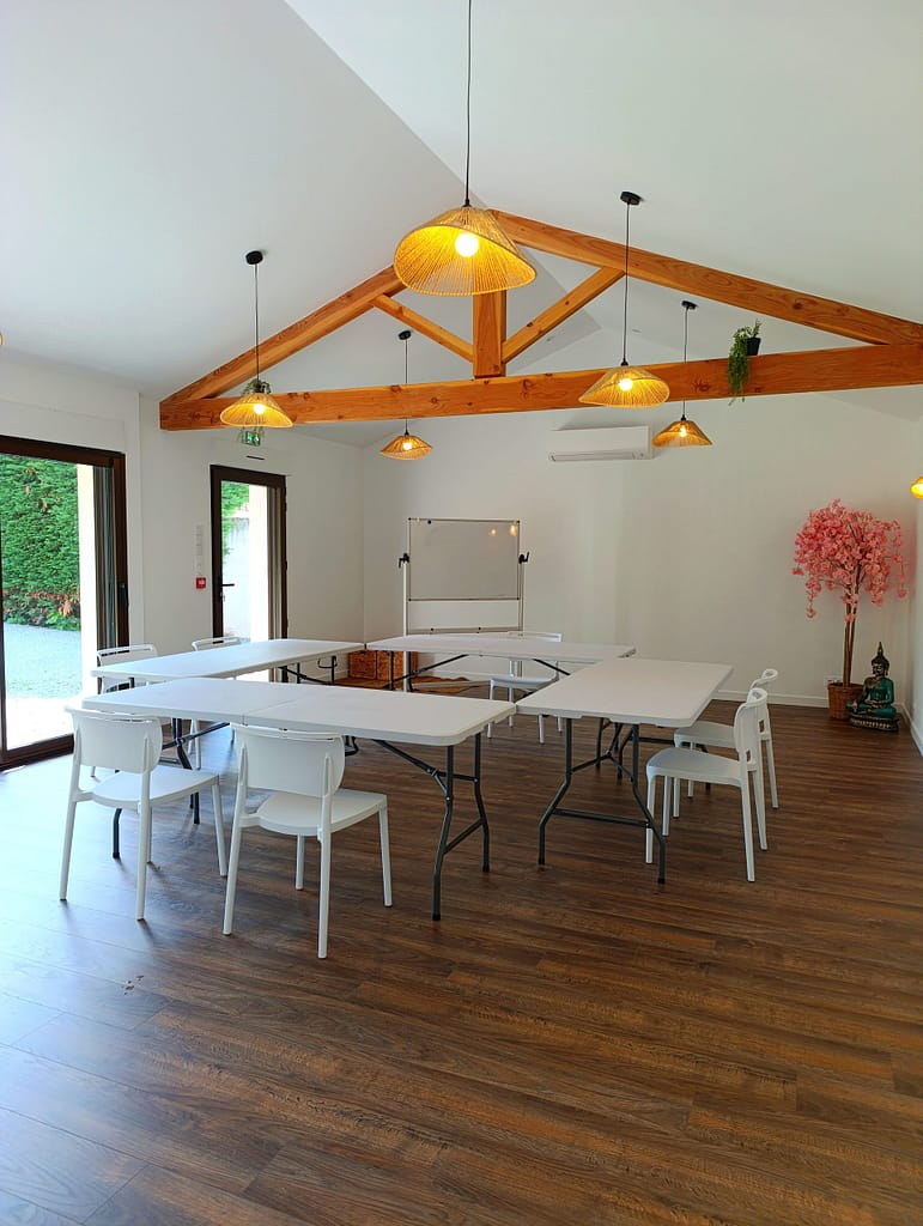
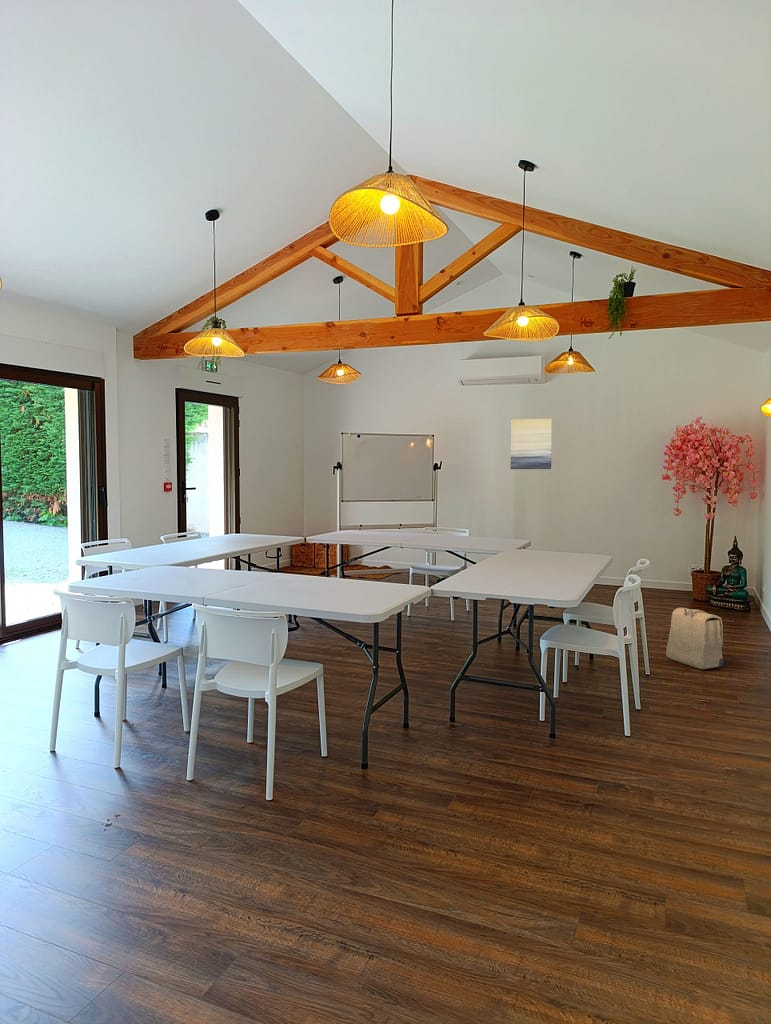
+ backpack (696, 635)
+ wall art (531, 444)
